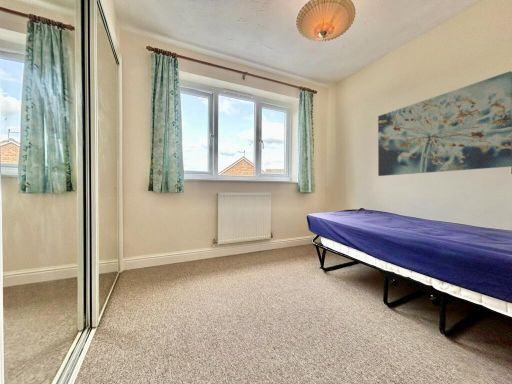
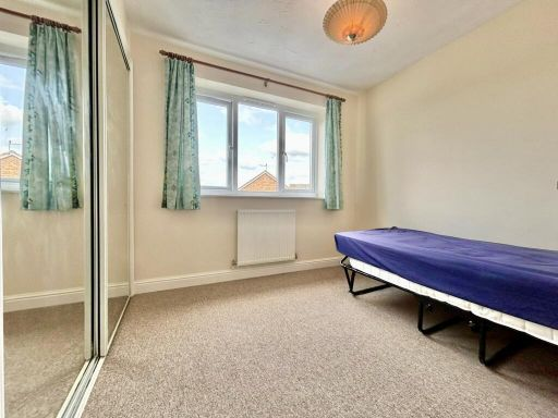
- wall art (430, 135)
